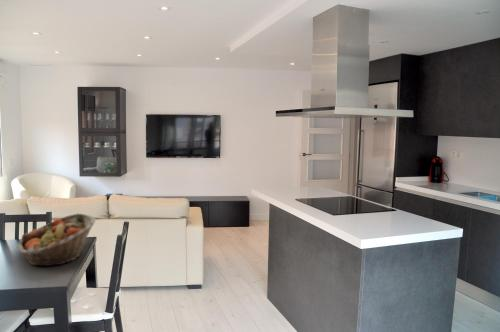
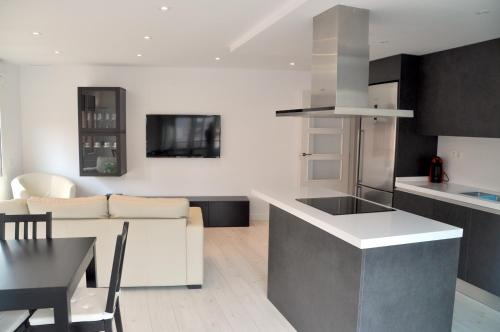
- fruit basket (57, 238)
